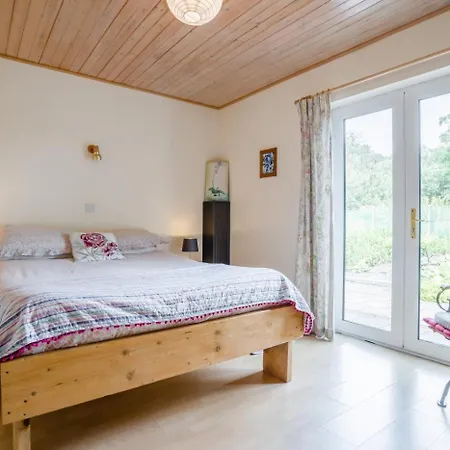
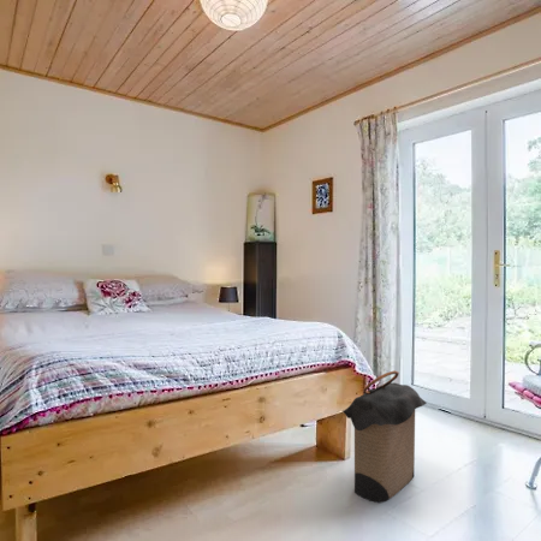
+ laundry hamper (384, 423)
